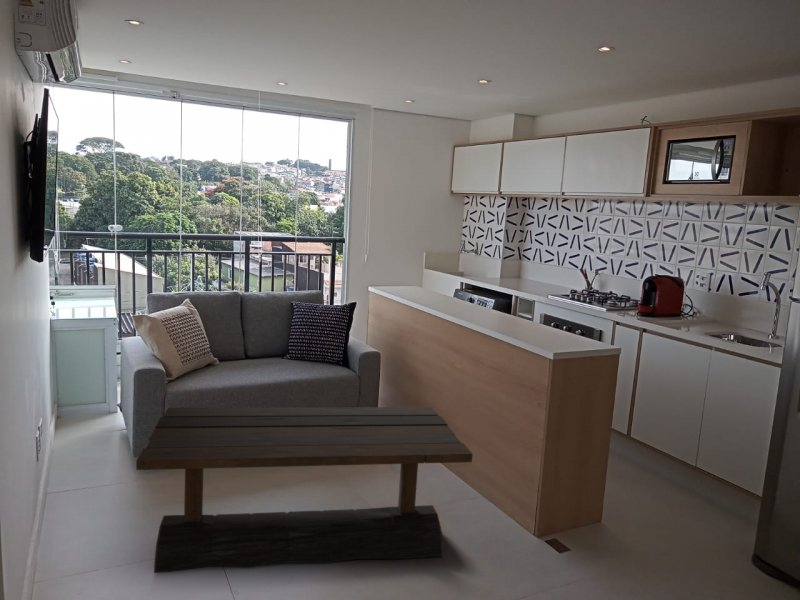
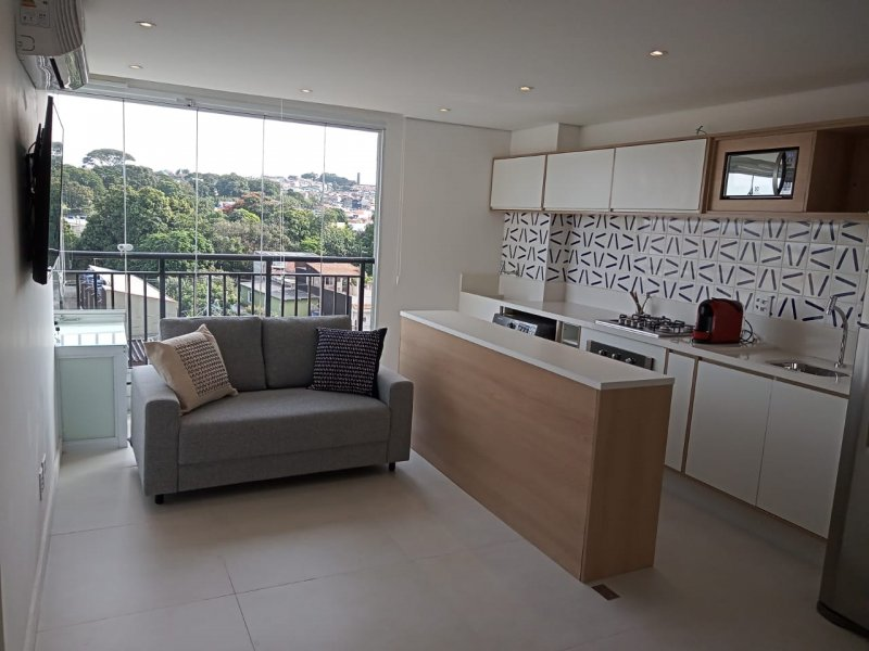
- coffee table (307, 465)
